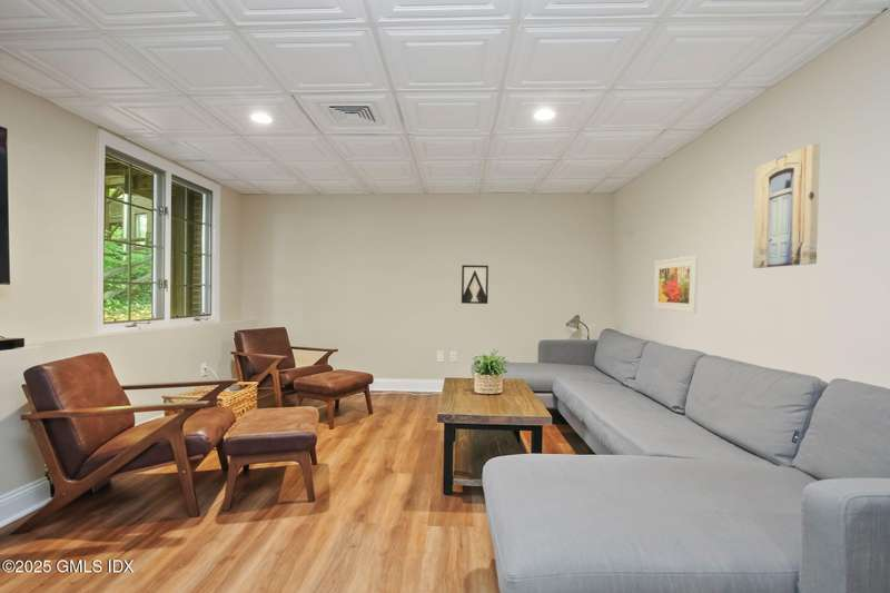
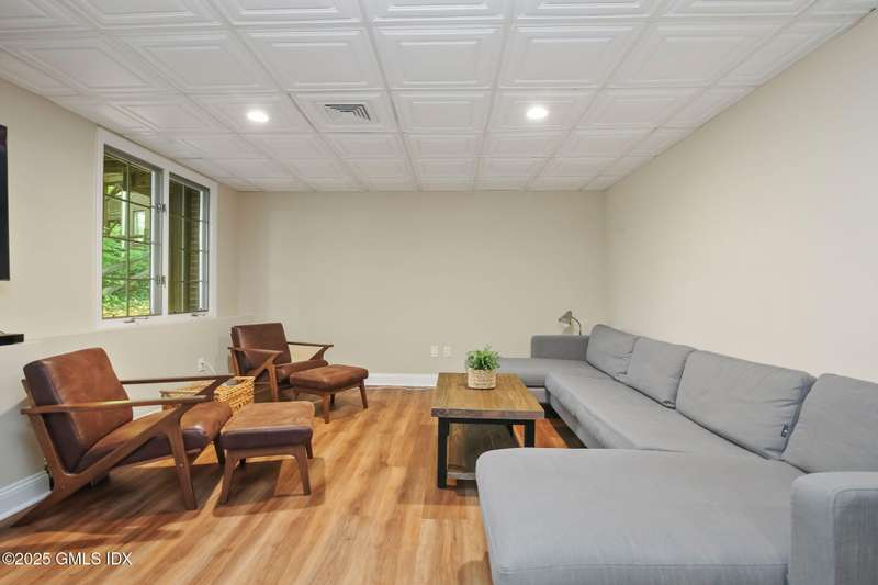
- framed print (673, 285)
- wall art (474, 284)
- wall art (783, 211)
